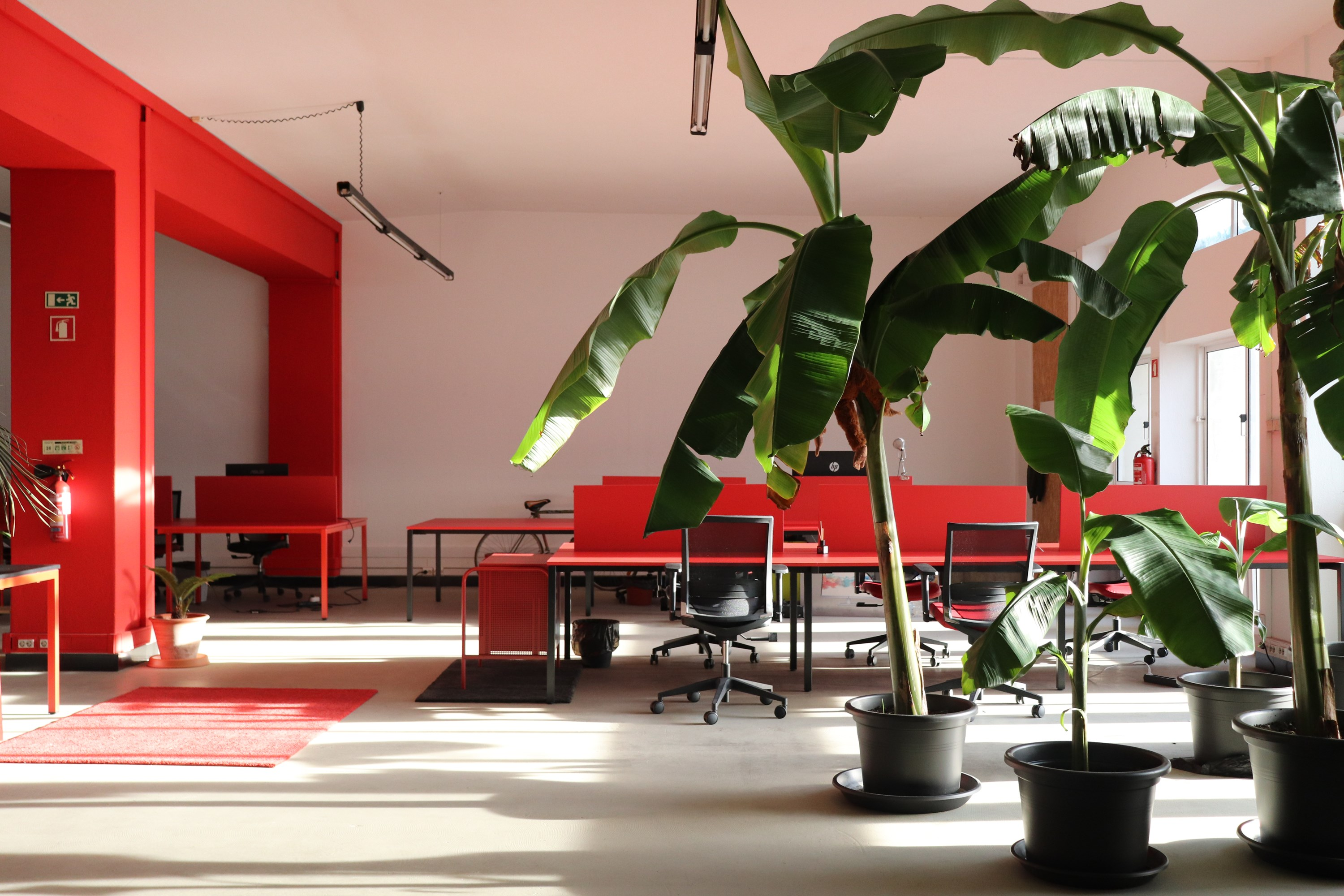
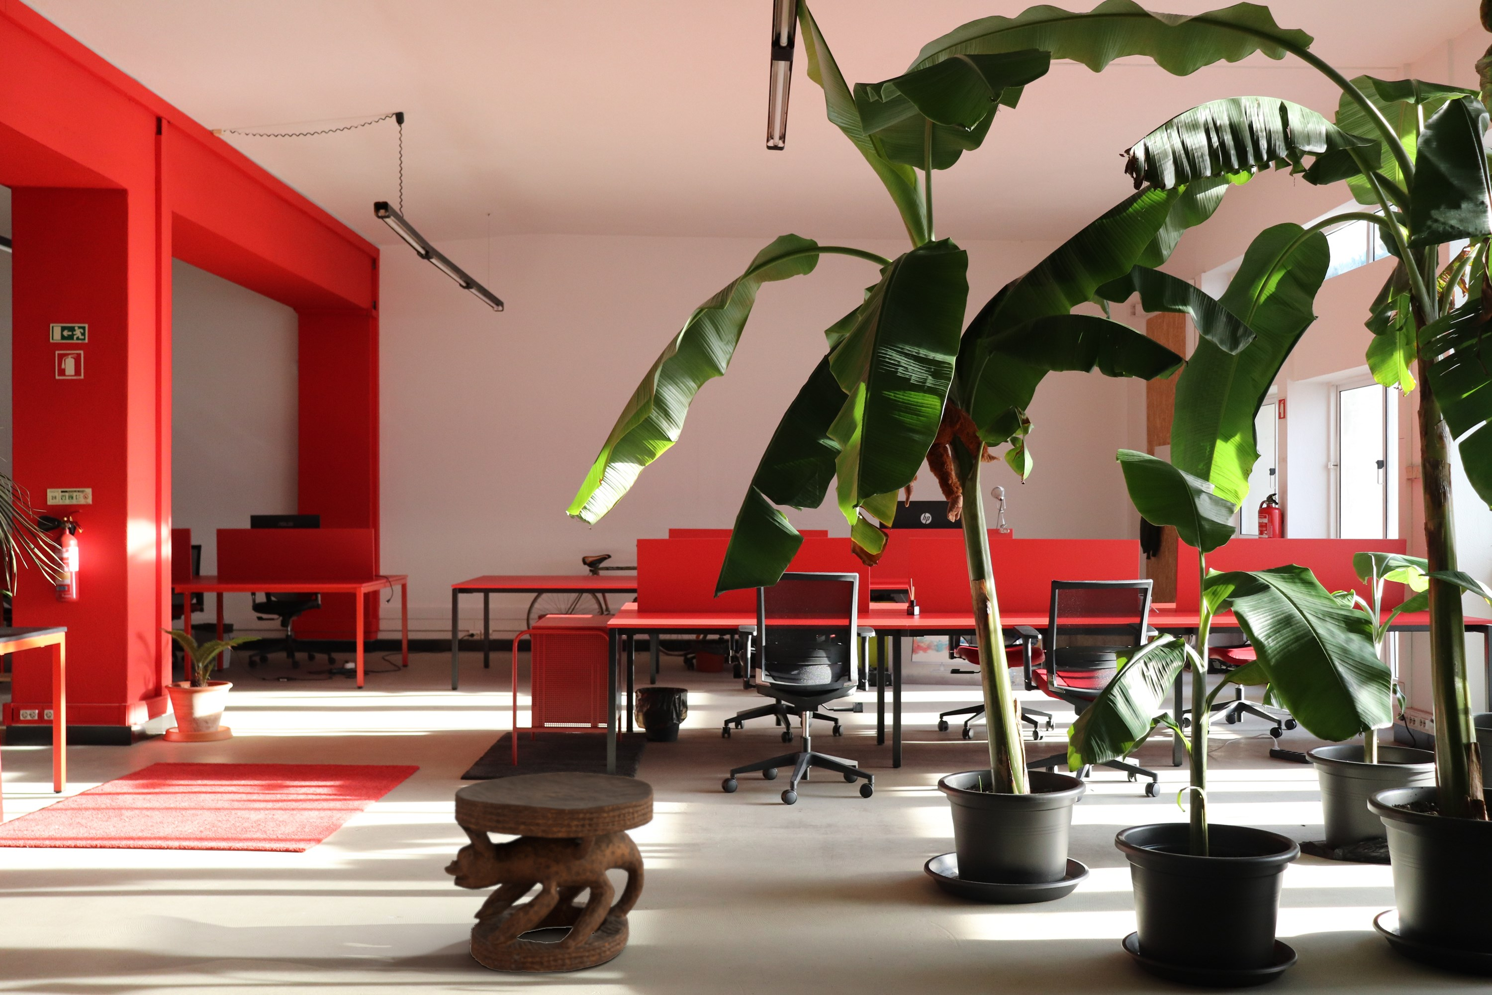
+ side table (551, 865)
